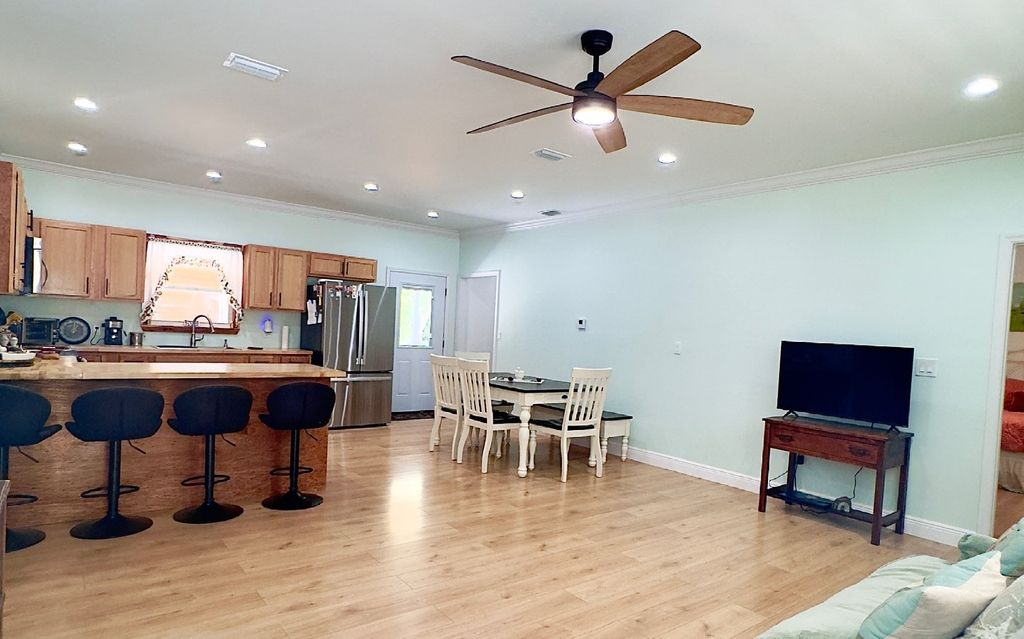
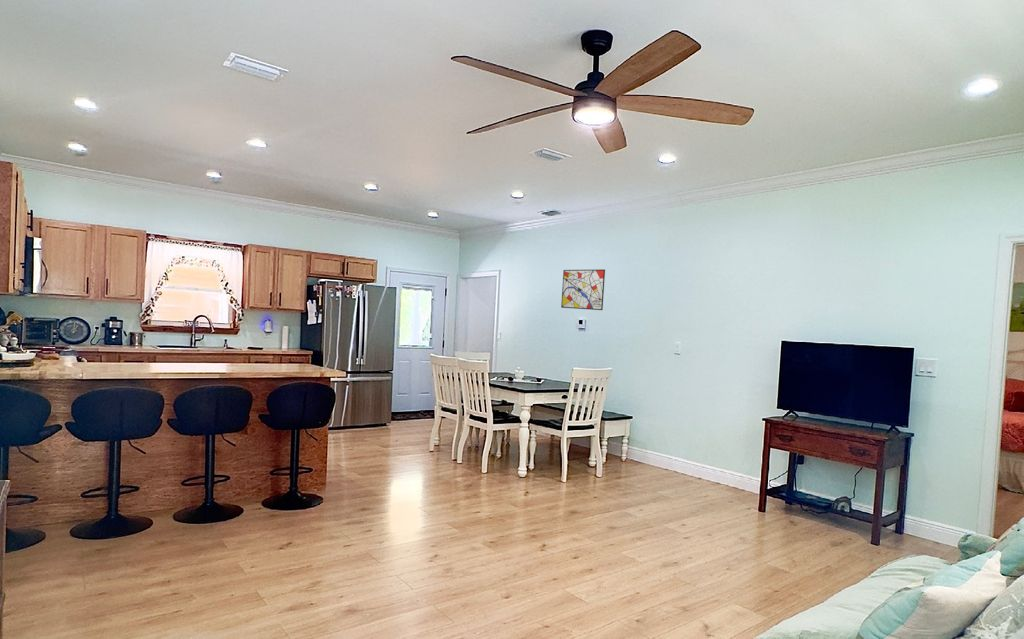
+ wall art (582, 289)
